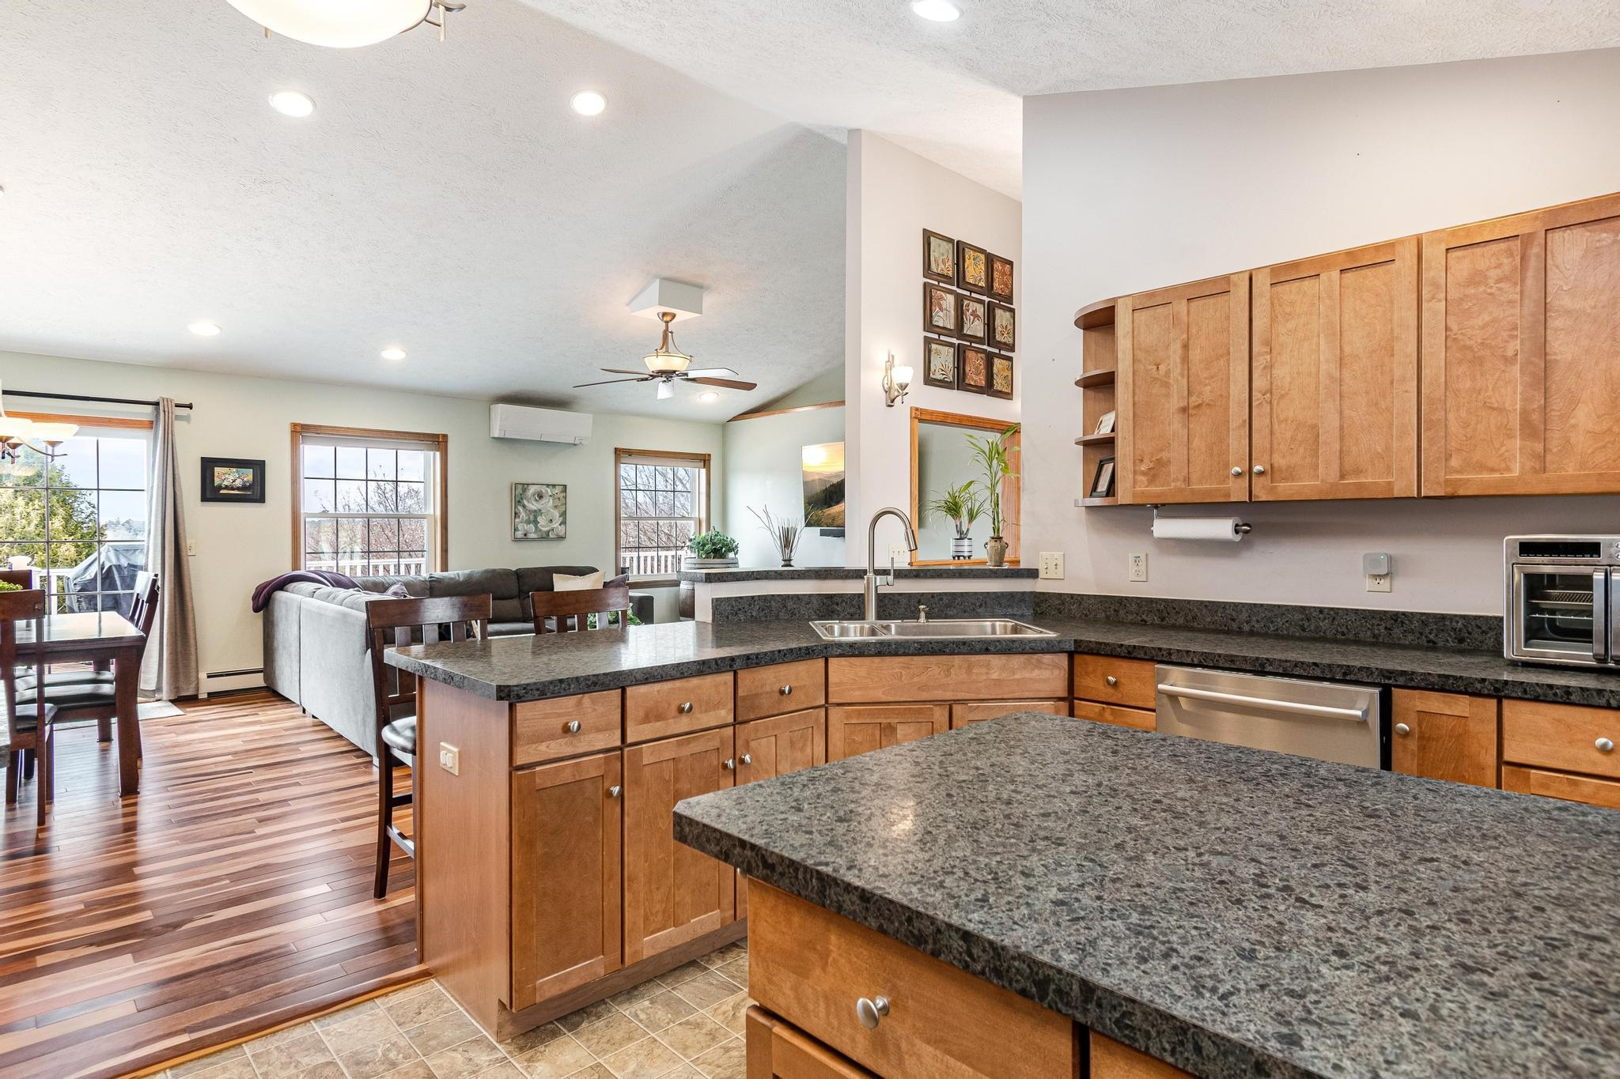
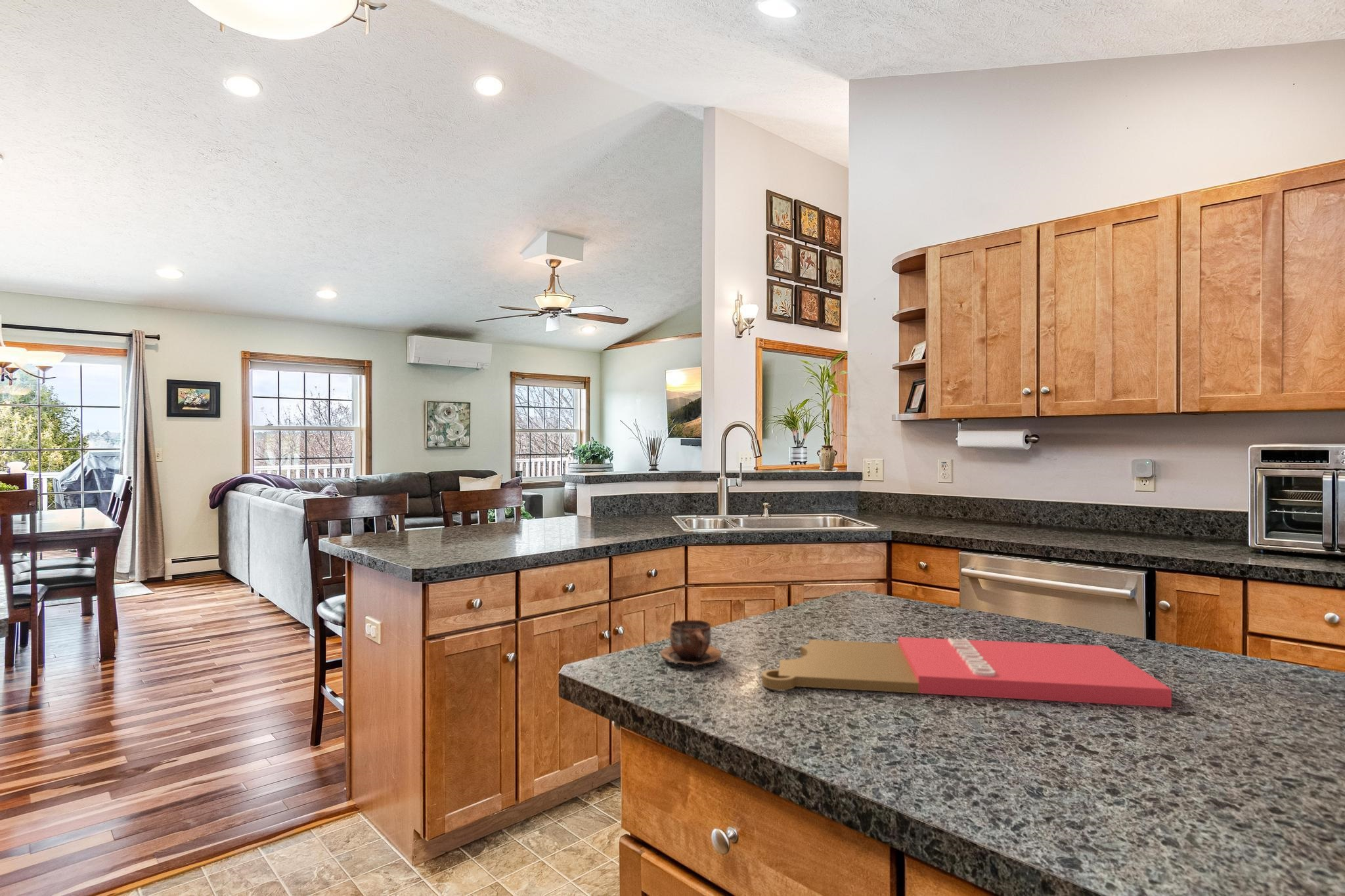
+ cup (691, 641)
+ cutting board (943, 664)
